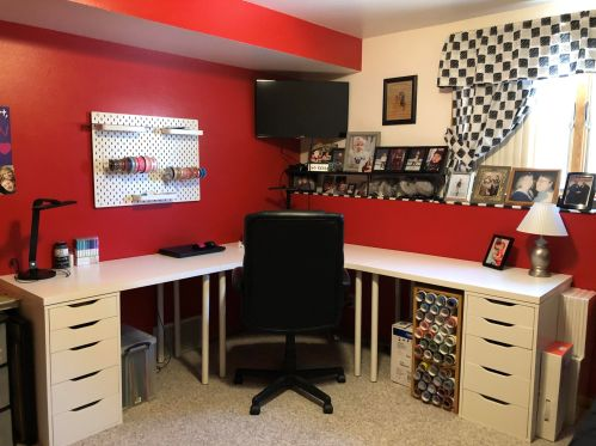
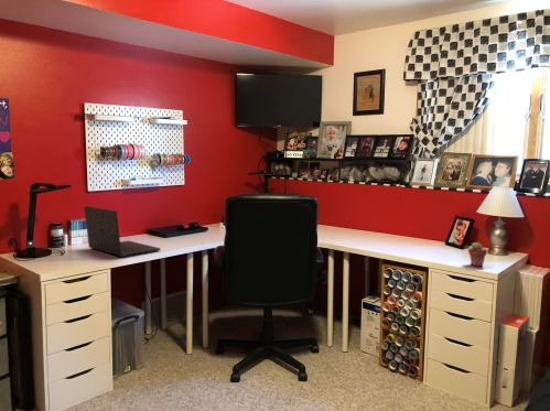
+ potted succulent (477, 253)
+ laptop (118, 228)
